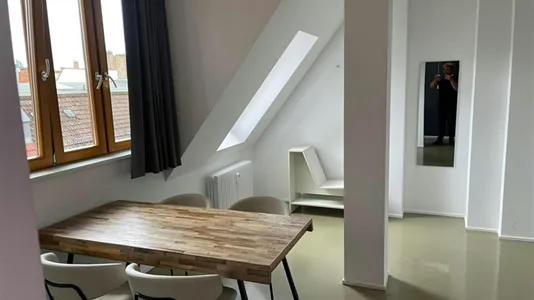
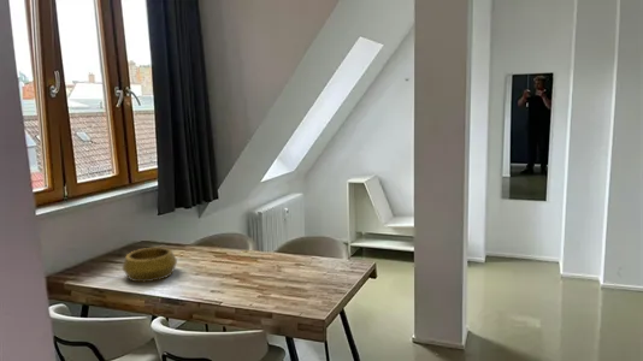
+ decorative bowl (149, 264)
